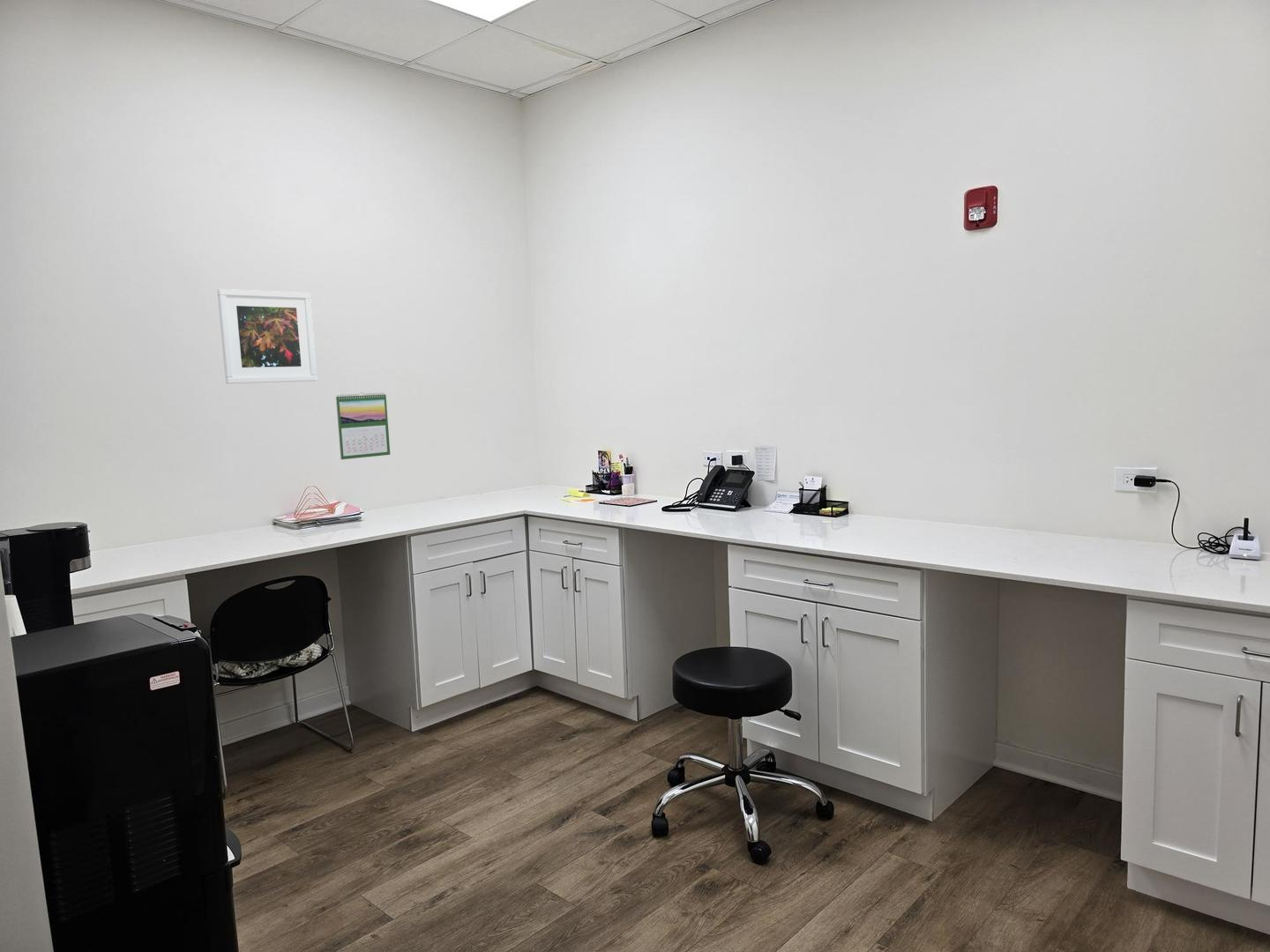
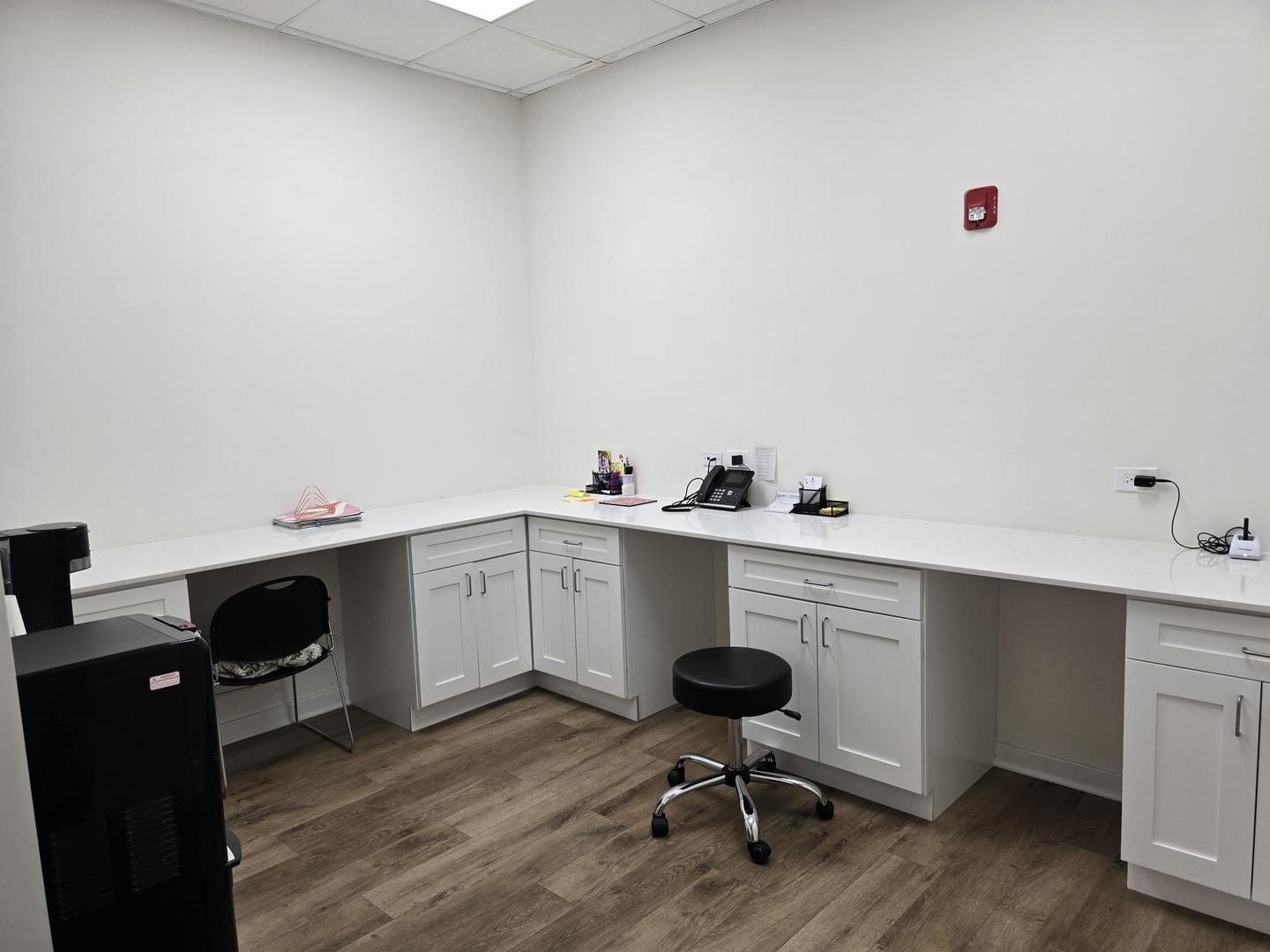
- calendar (363, 425)
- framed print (269, 337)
